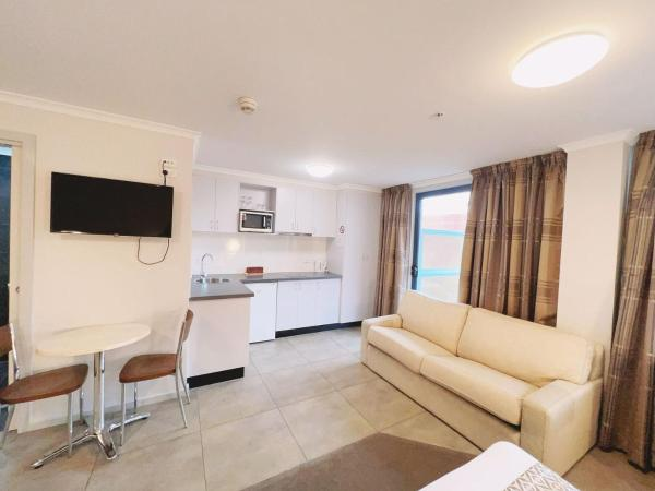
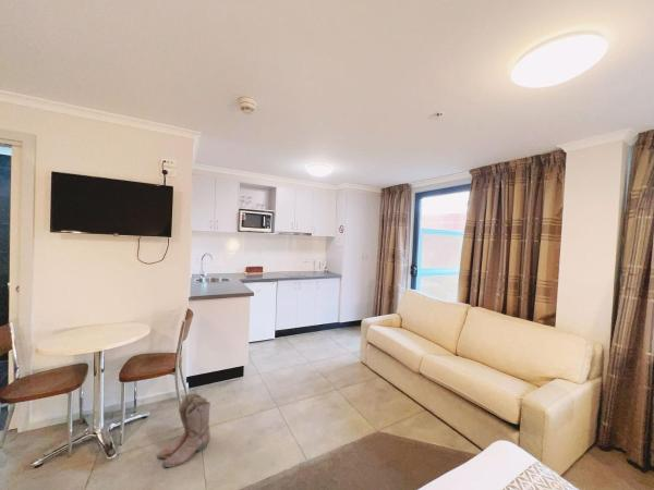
+ boots (185, 426)
